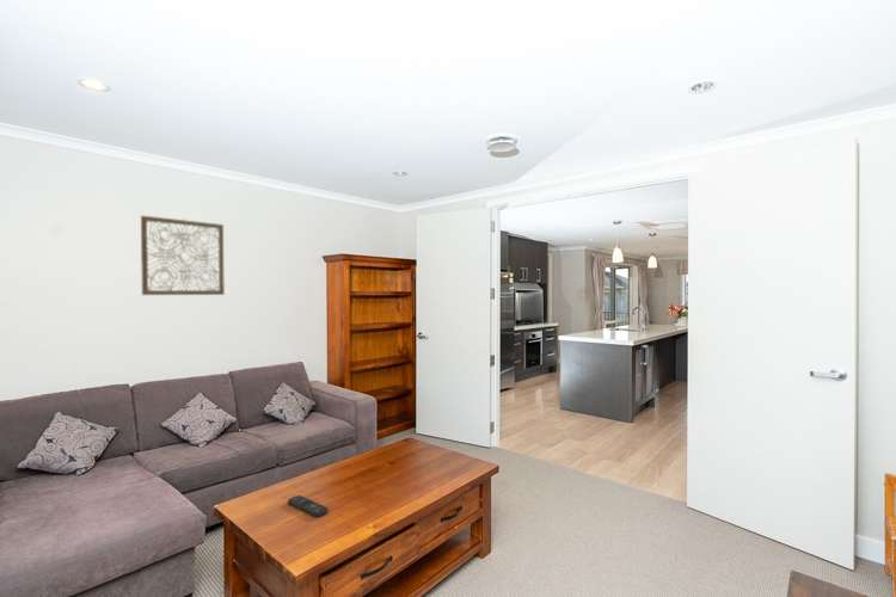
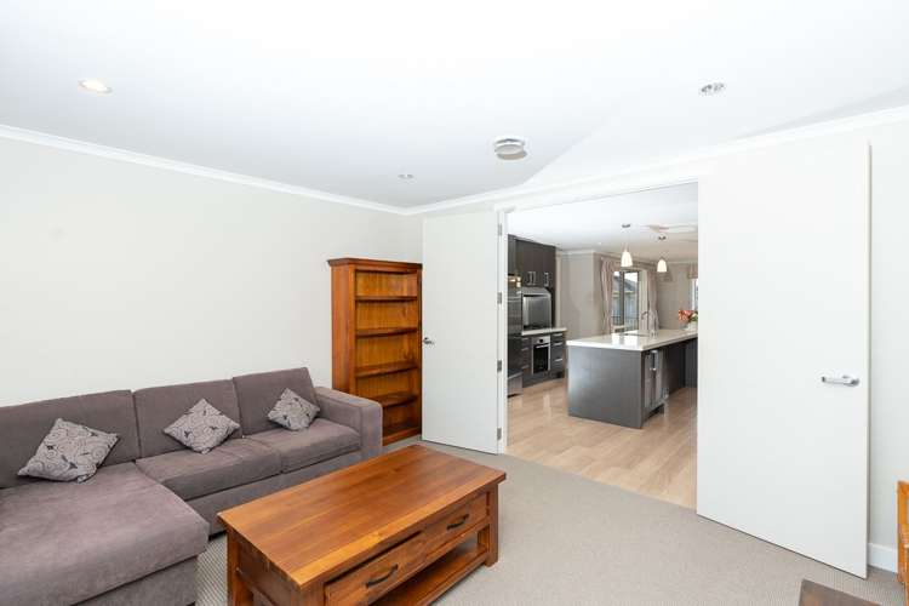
- wall art (182, 258)
- remote control (307, 505)
